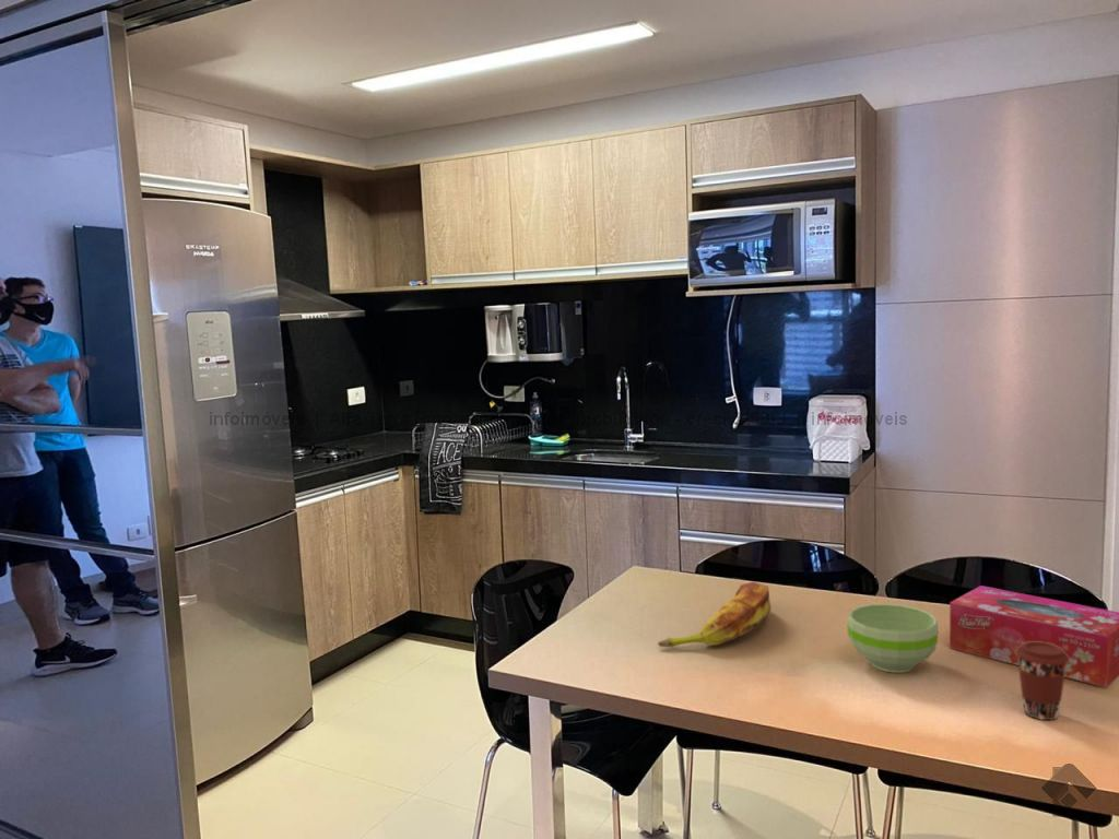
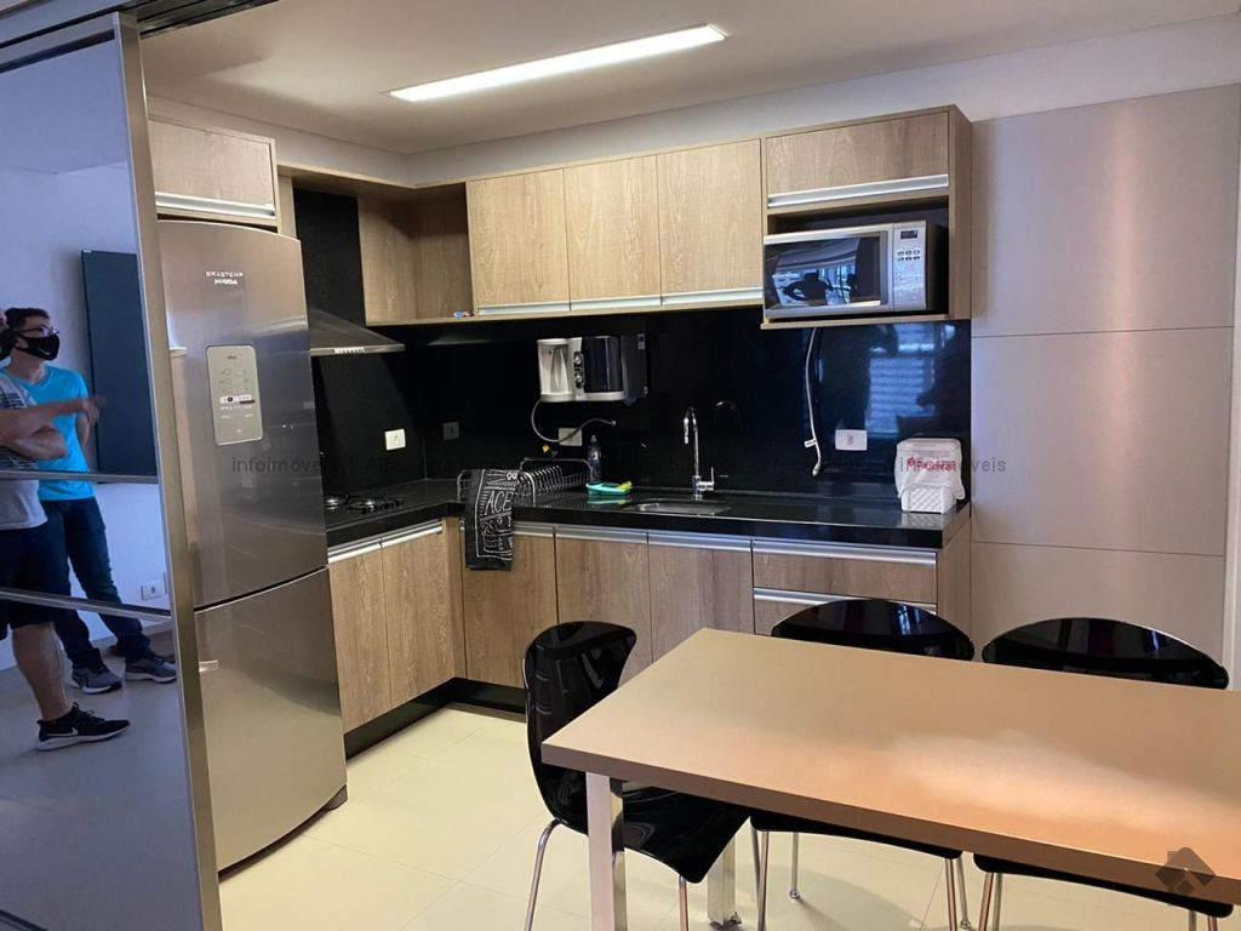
- coffee cup (1041, 681)
- tissue box (1037, 631)
- banana (723, 607)
- bowl (892, 640)
